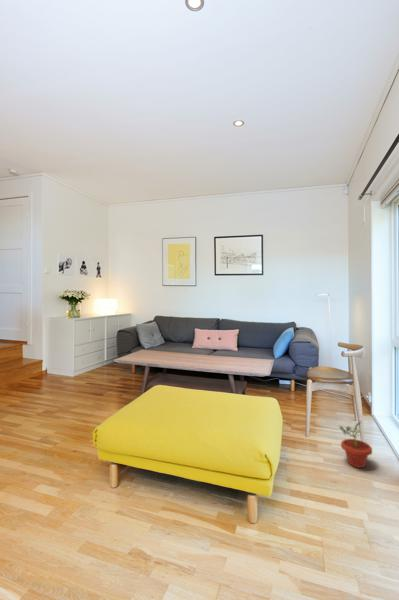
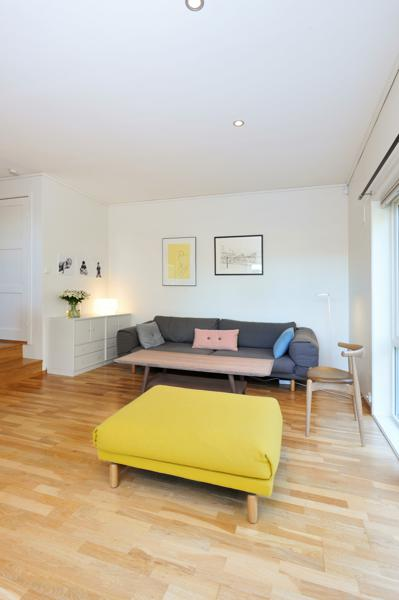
- potted plant (355, 441)
